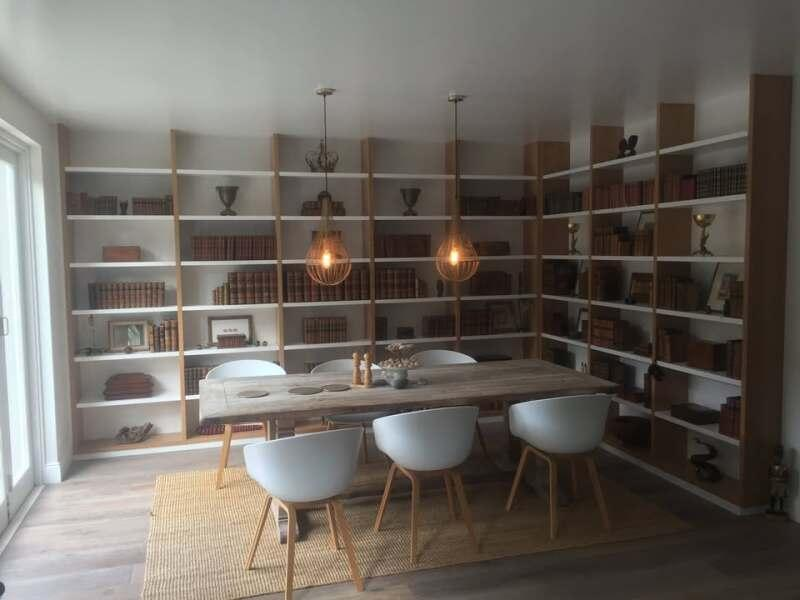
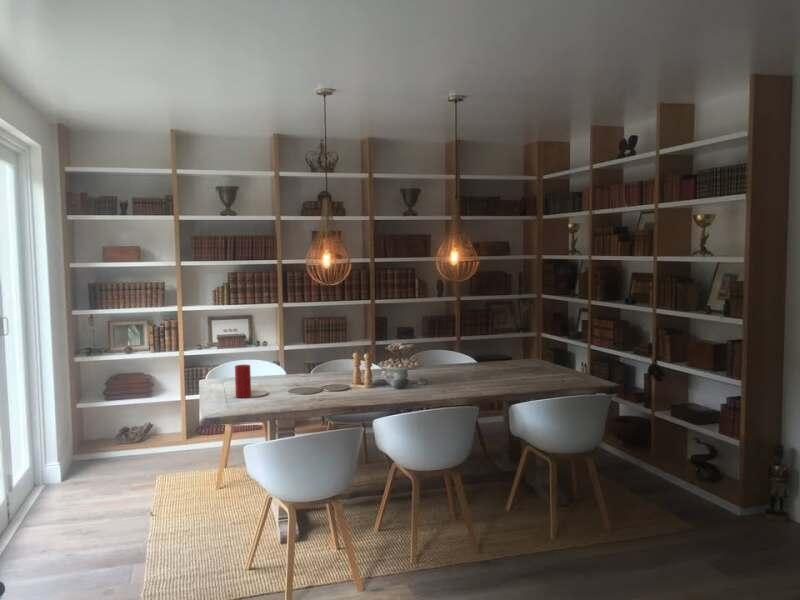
+ candle (243, 381)
